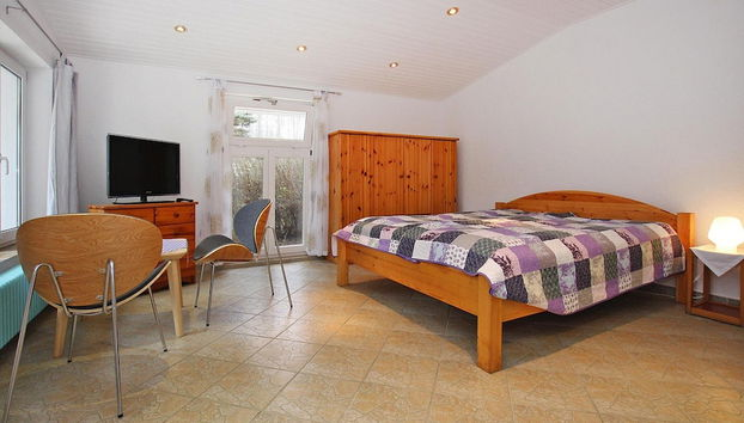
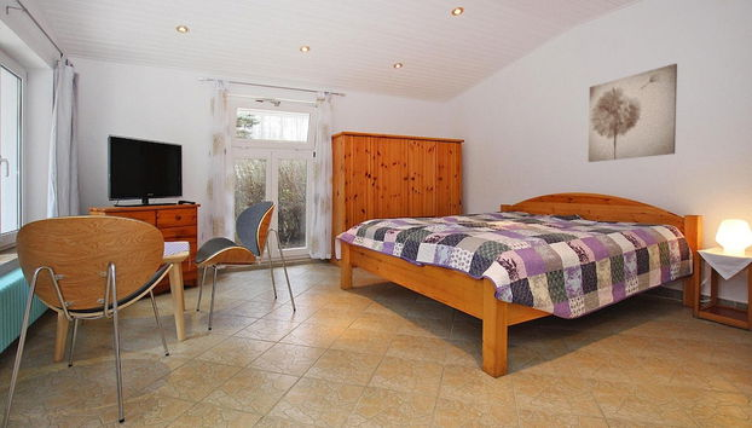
+ wall art (627, 117)
